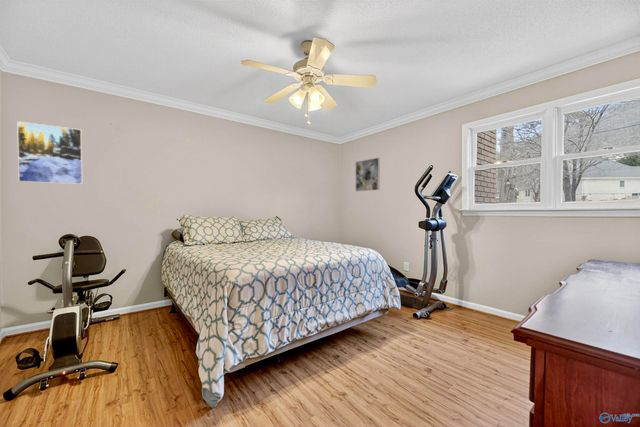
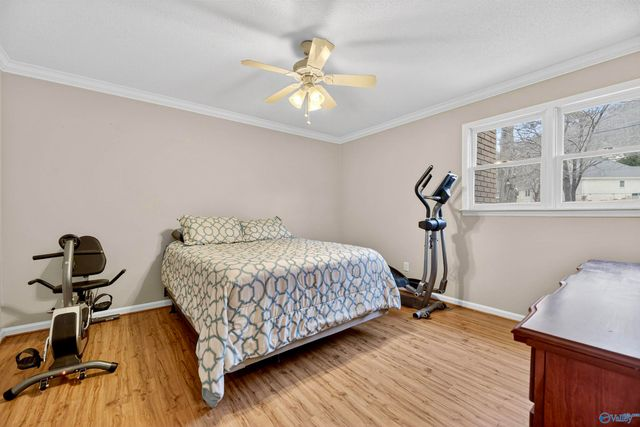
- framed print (51, 154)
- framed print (367, 175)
